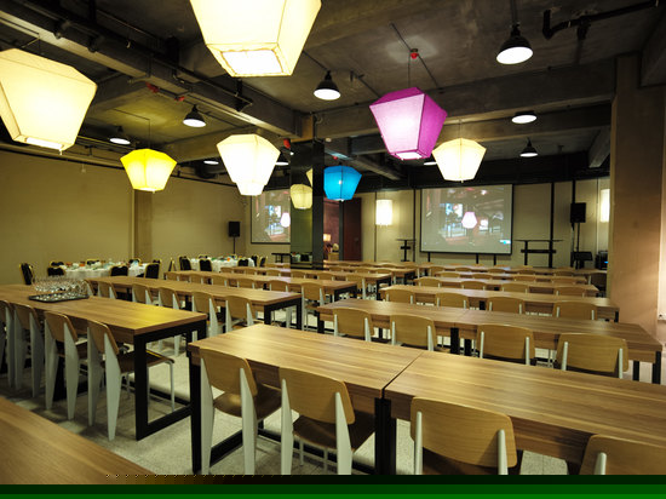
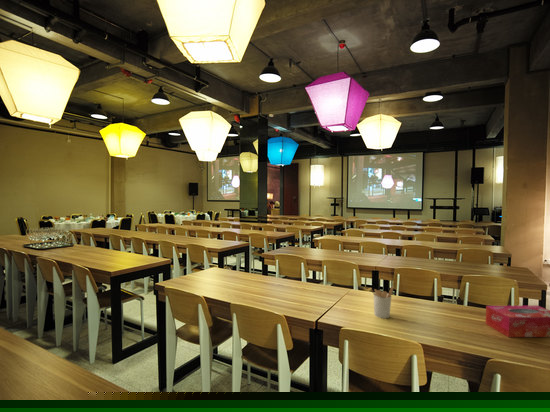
+ utensil holder (381, 301)
+ tissue box (523, 320)
